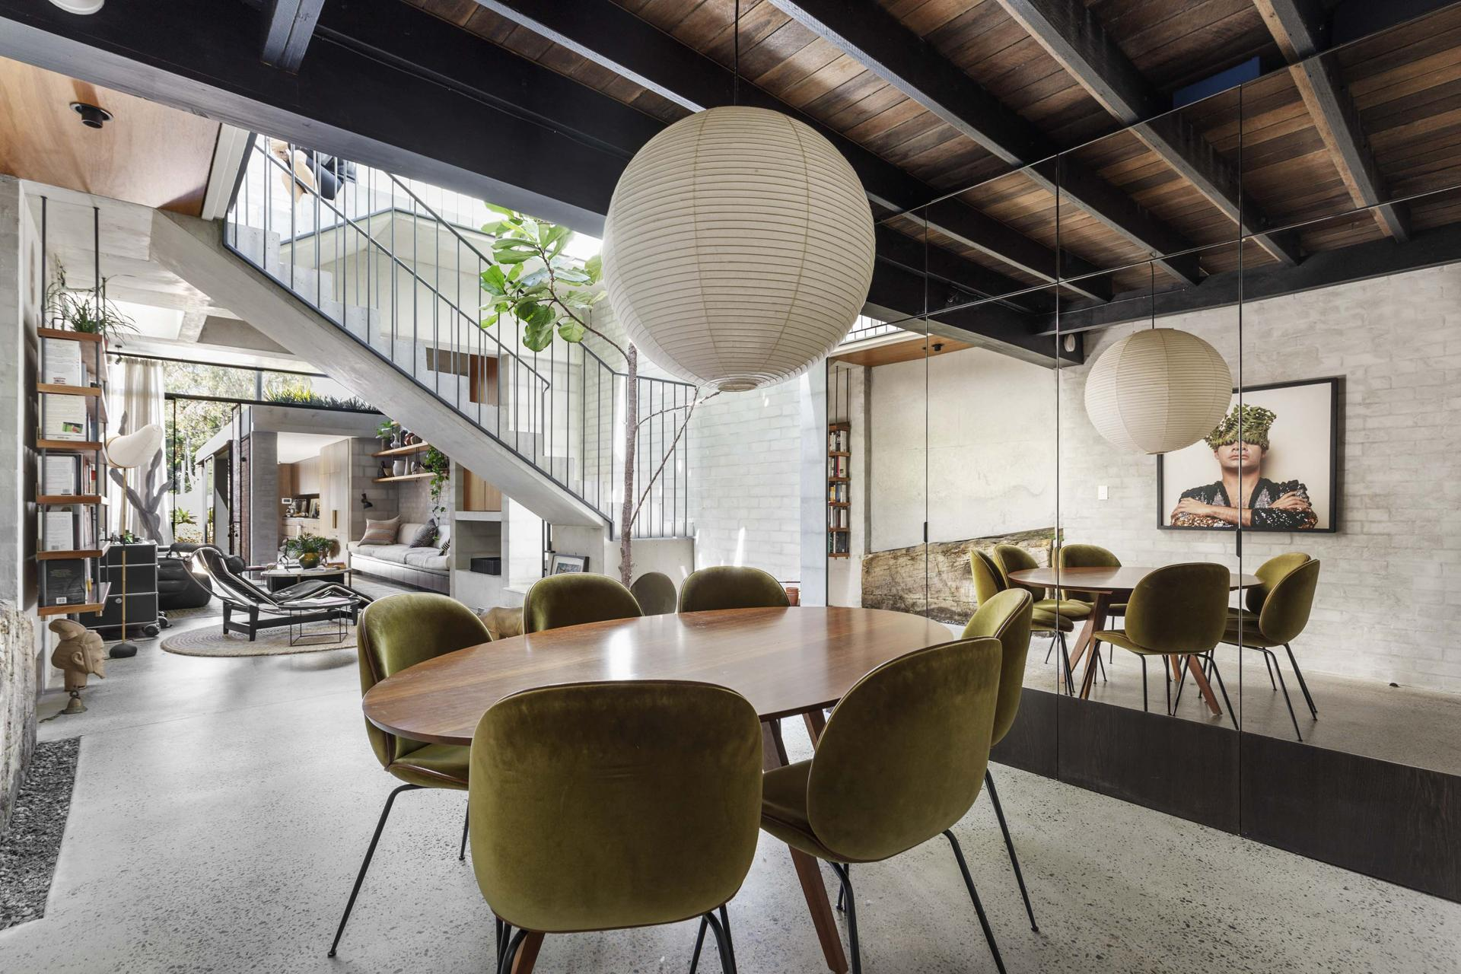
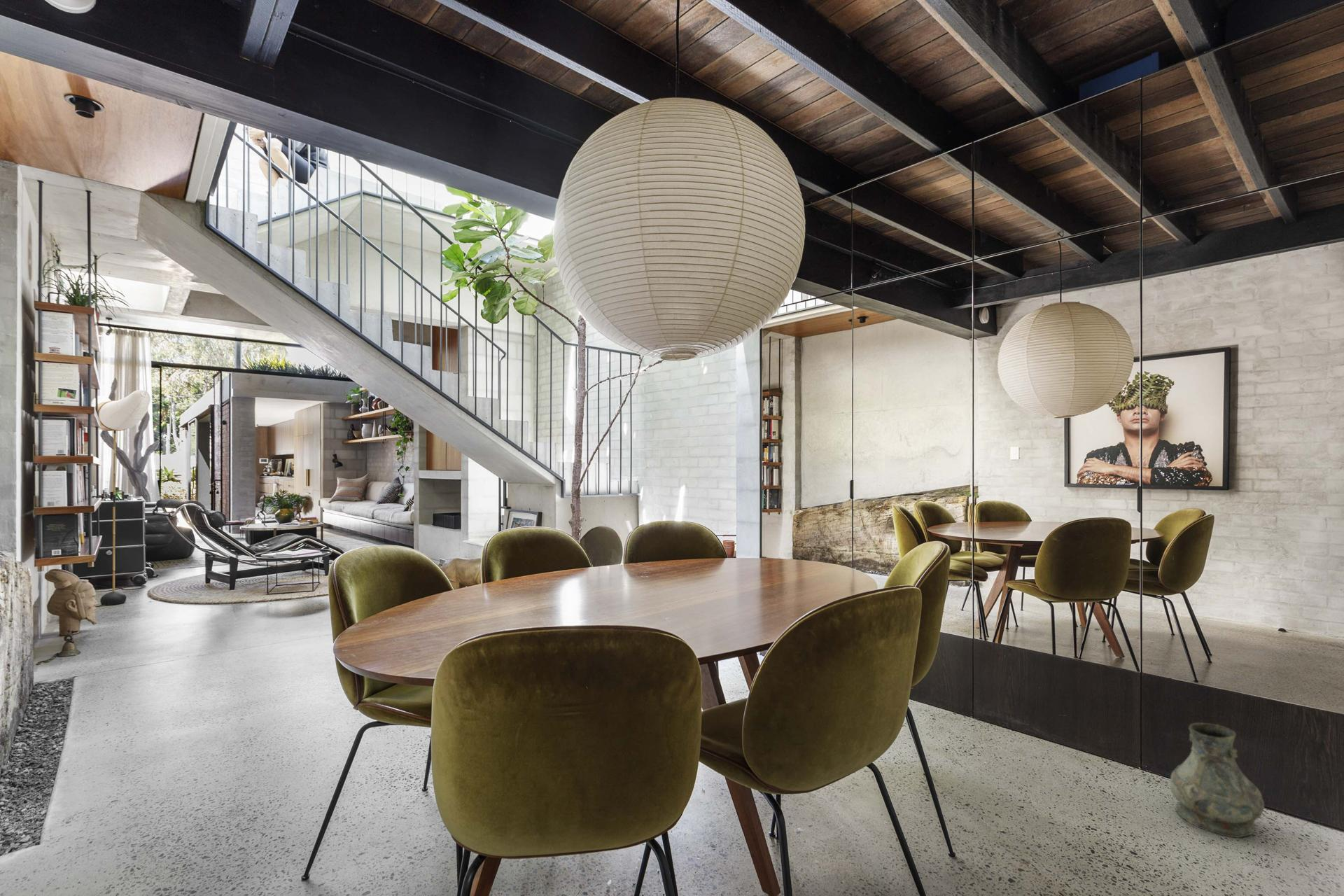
+ vase (1215, 774)
